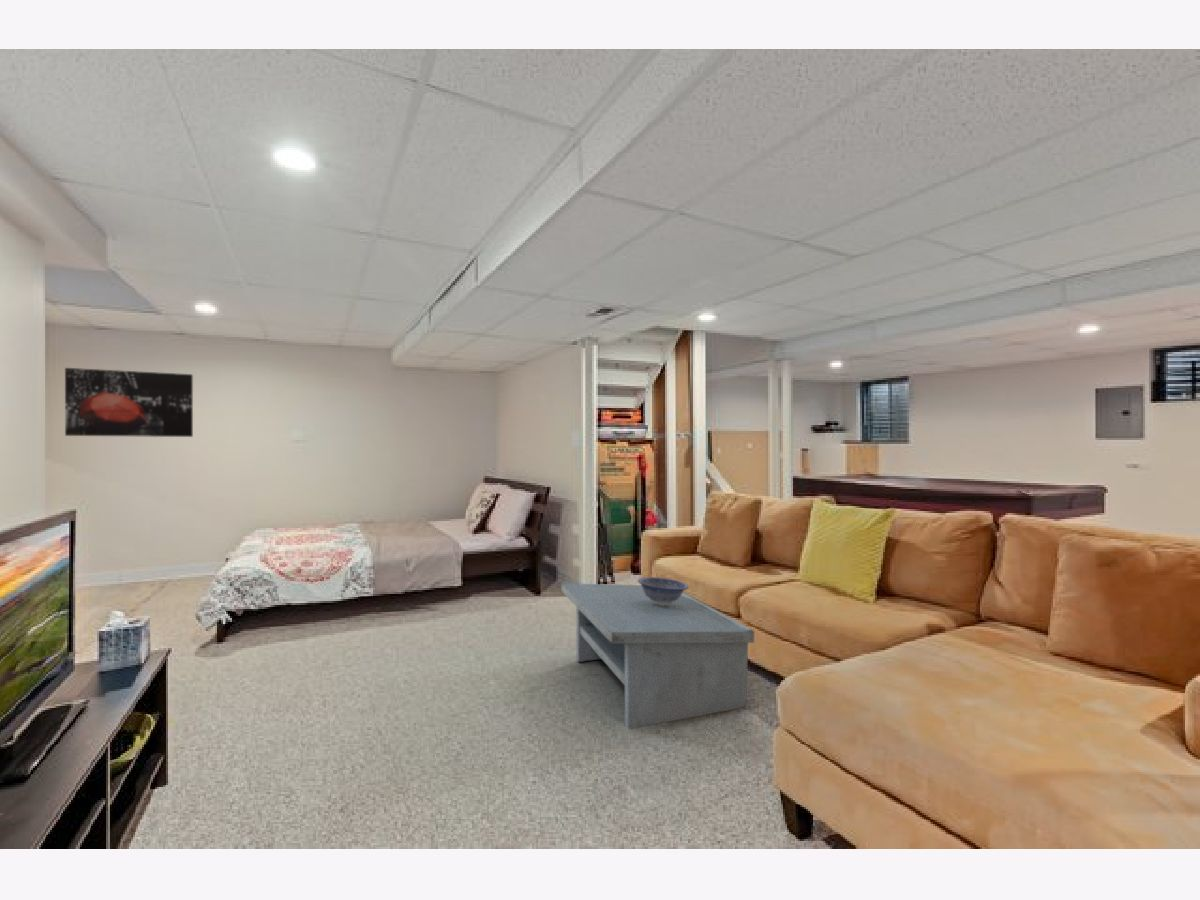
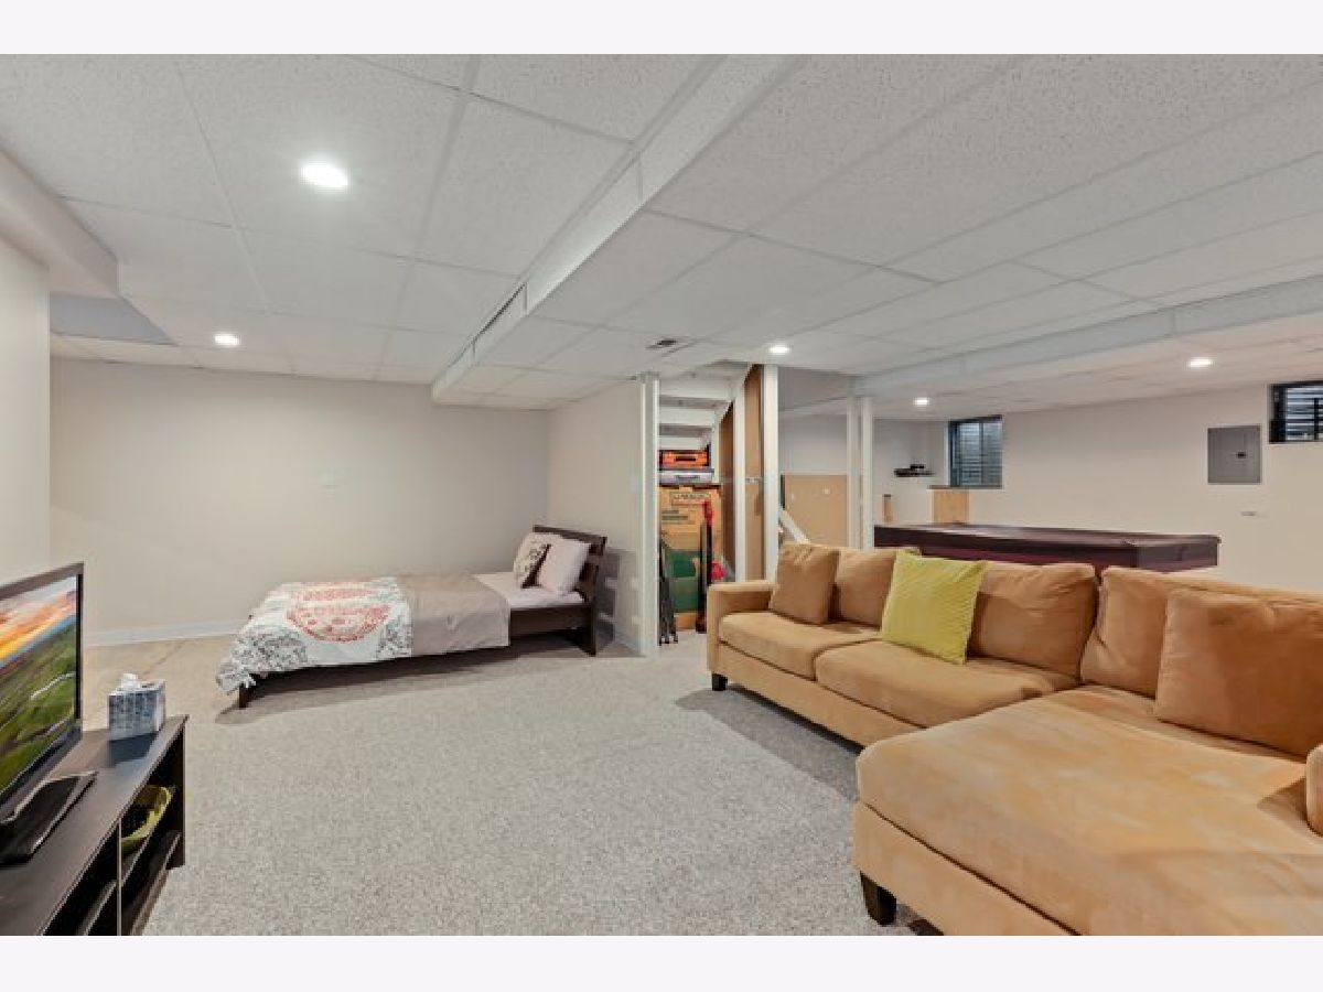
- wall art (131, 403)
- coffee table (647, 639)
- decorative bowl (661, 590)
